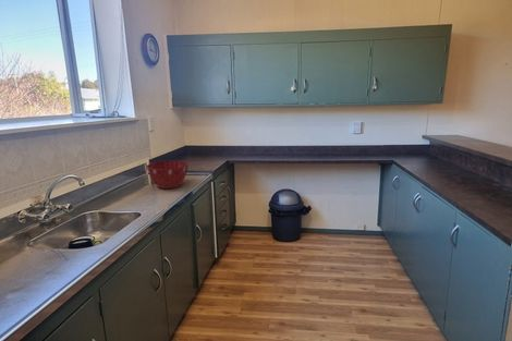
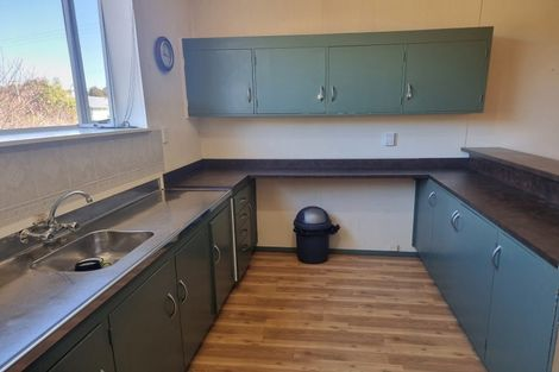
- mixing bowl (168, 174)
